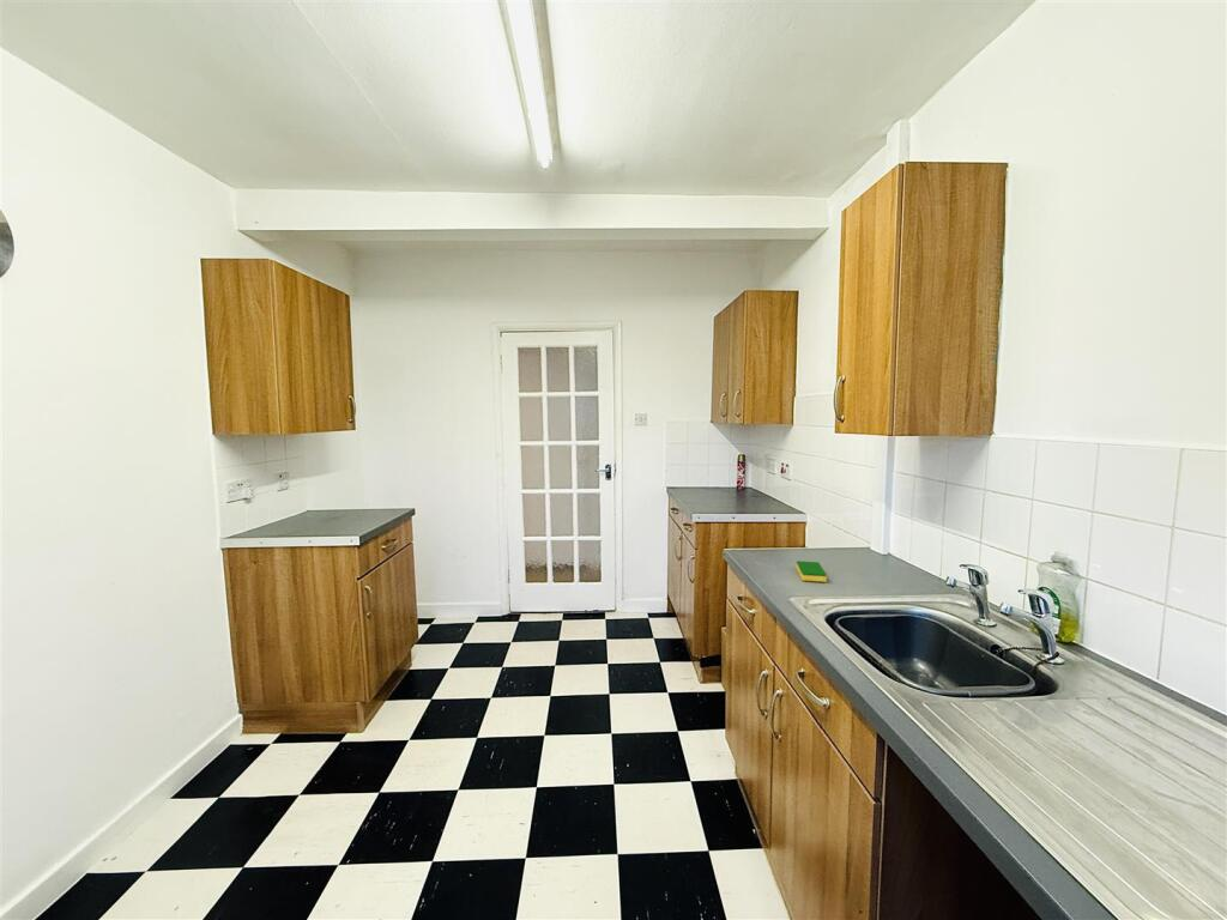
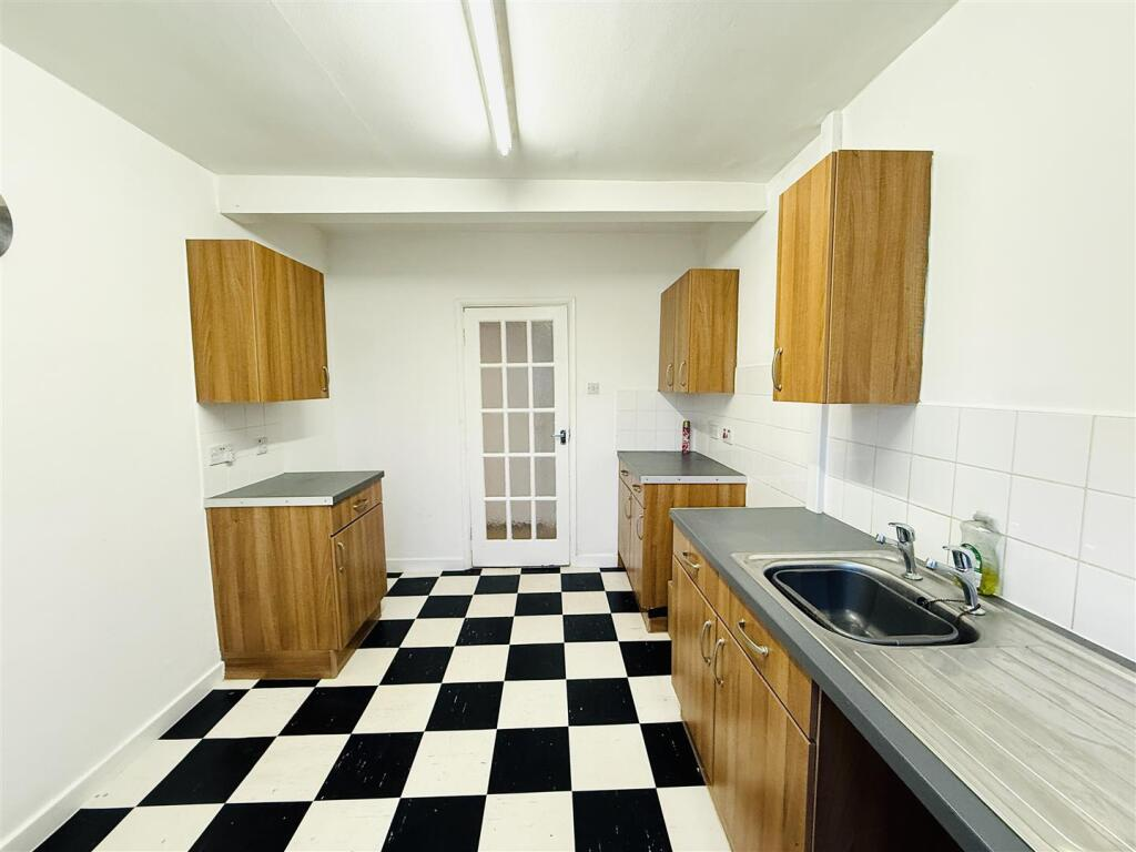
- dish sponge (810, 570)
